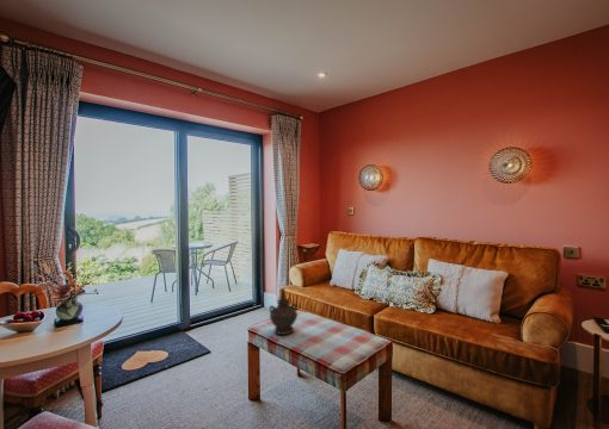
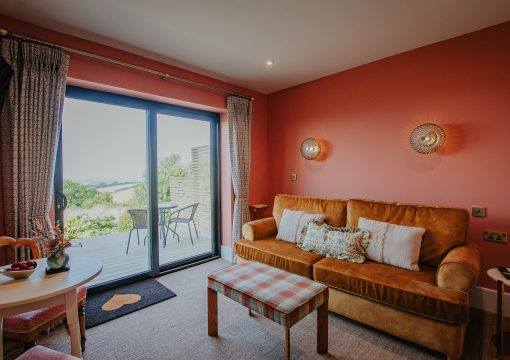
- ceremonial vessel (283, 309)
